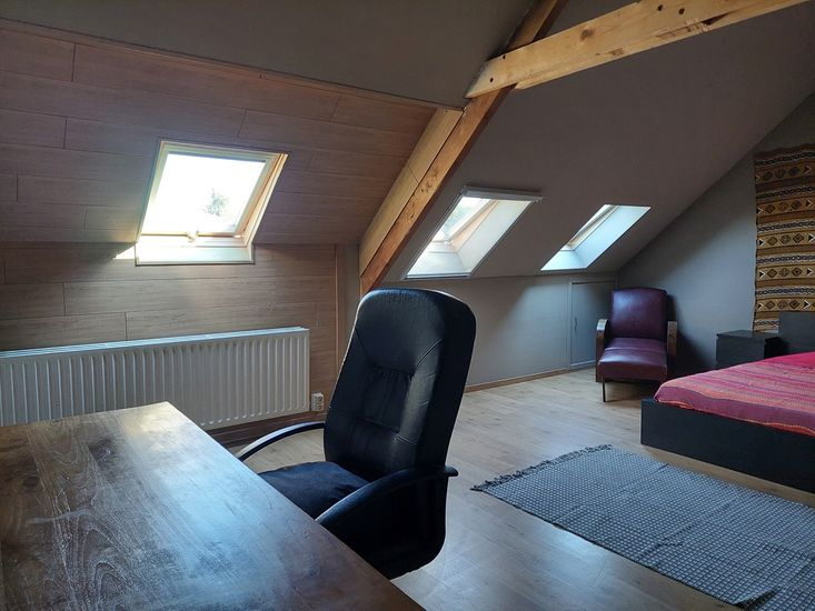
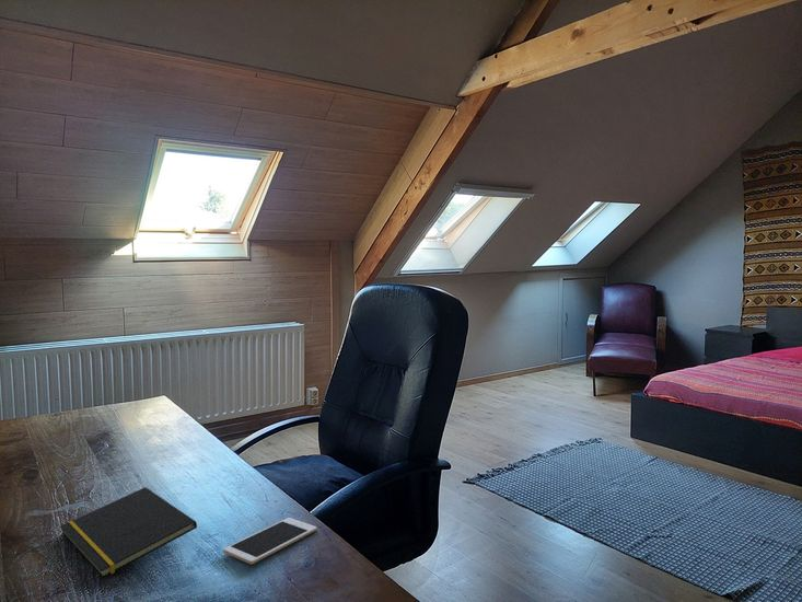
+ cell phone (271, 539)
+ notepad (127, 526)
